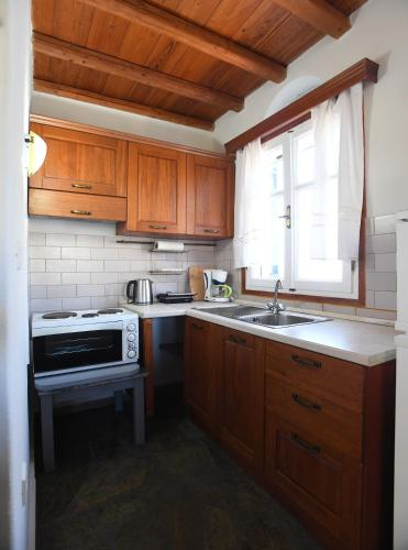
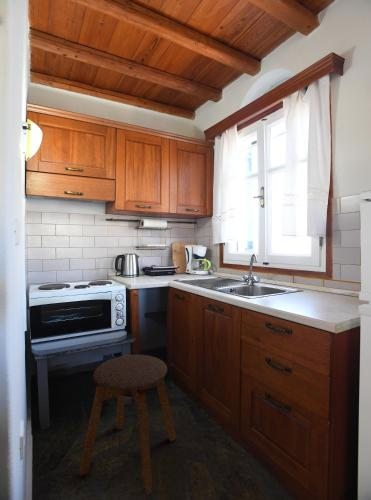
+ stool (138, 410)
